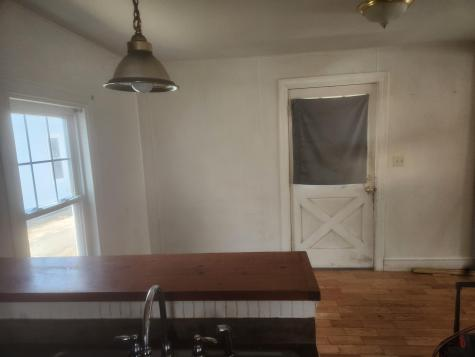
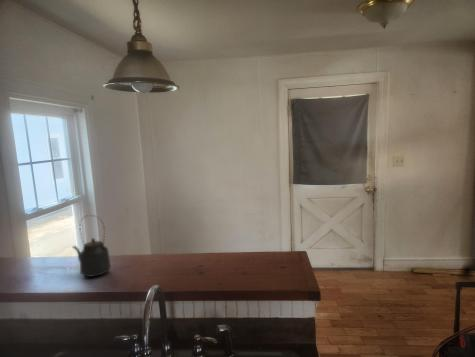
+ kettle (88, 244)
